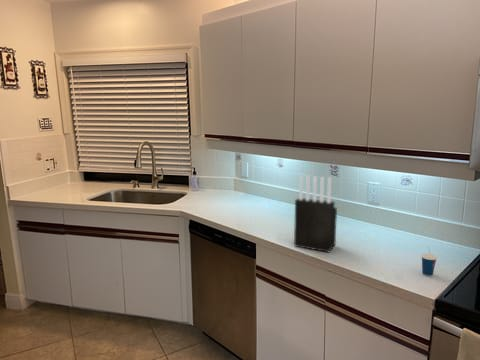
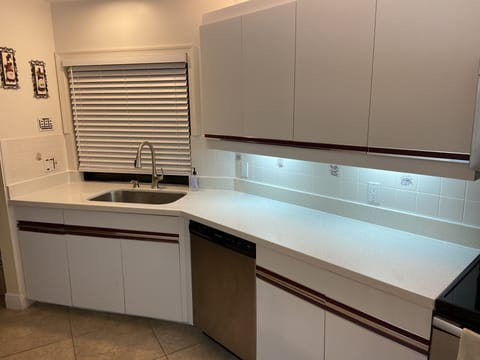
- cup (428, 260)
- knife block (316, 210)
